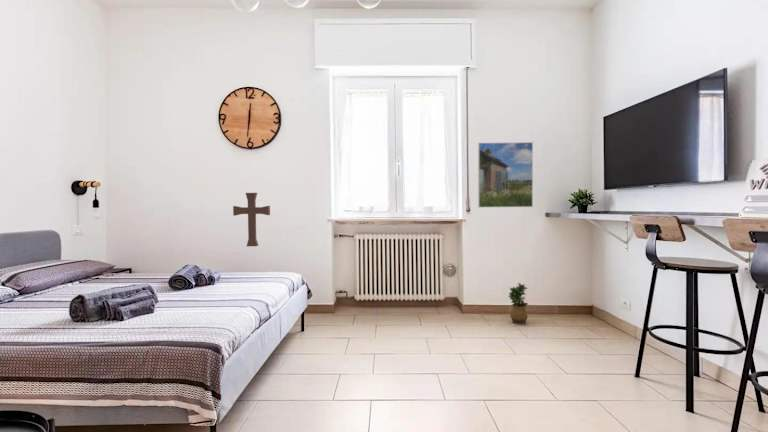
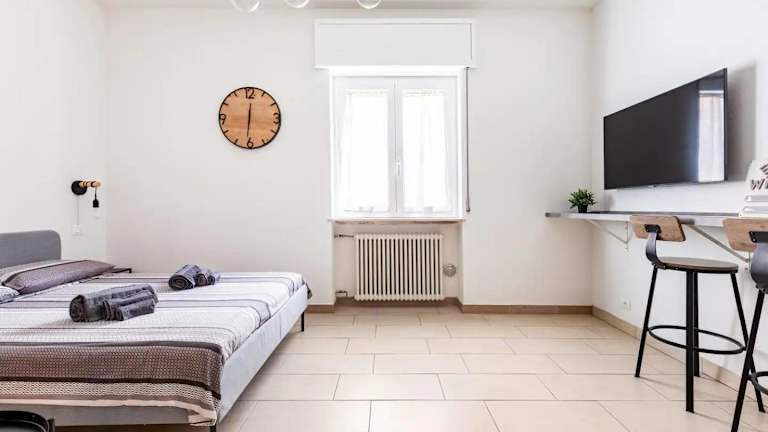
- decorative cross (252, 219)
- potted plant (516, 302)
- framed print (505, 175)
